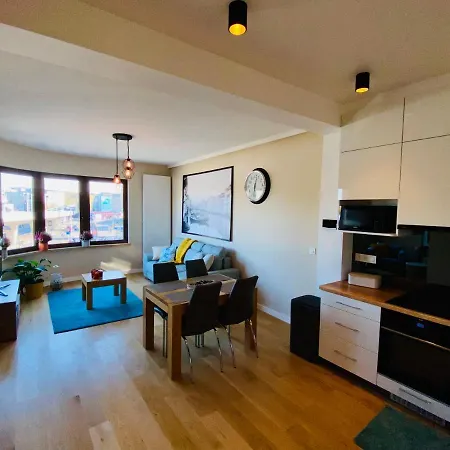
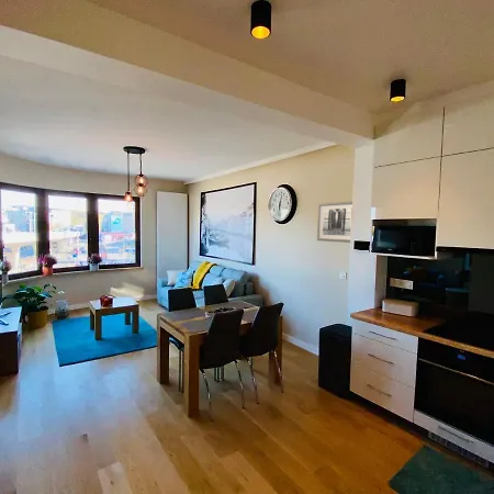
+ wall art (336, 222)
